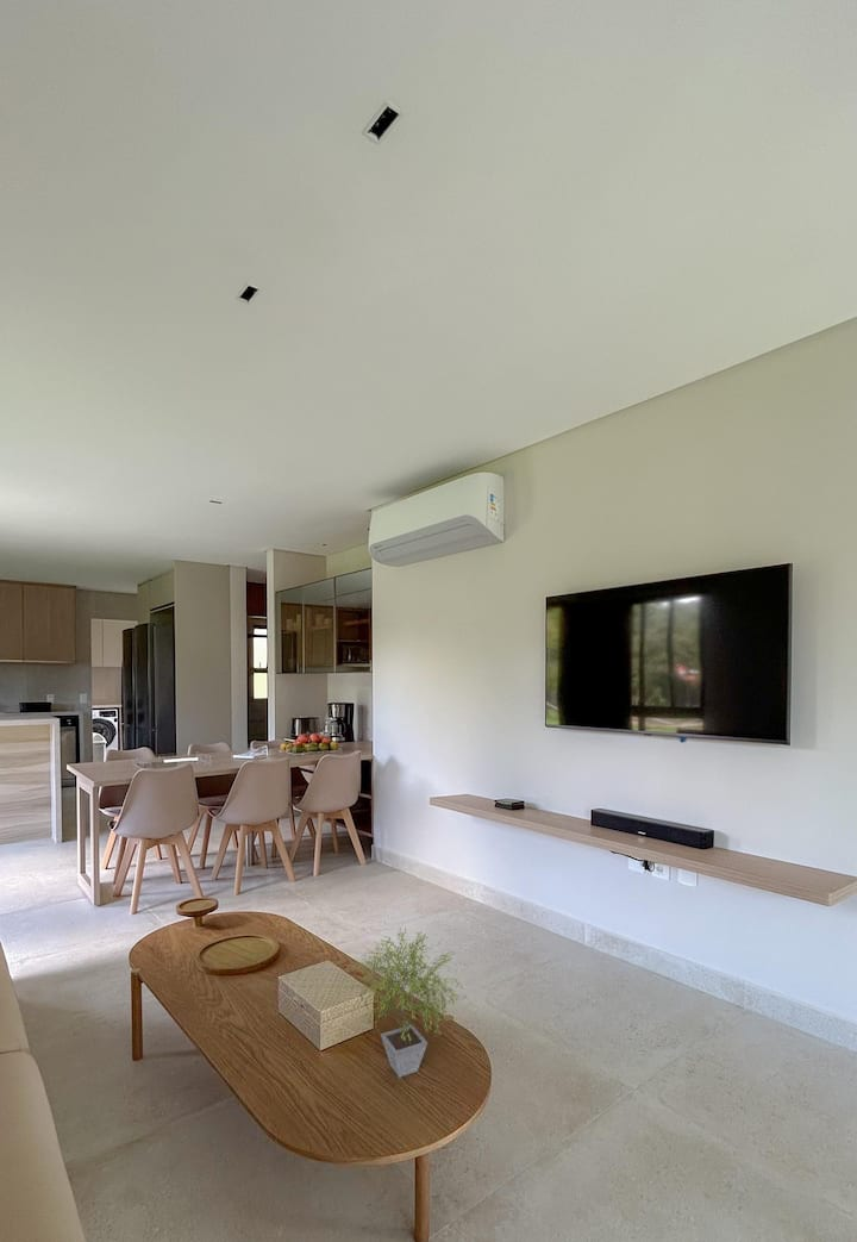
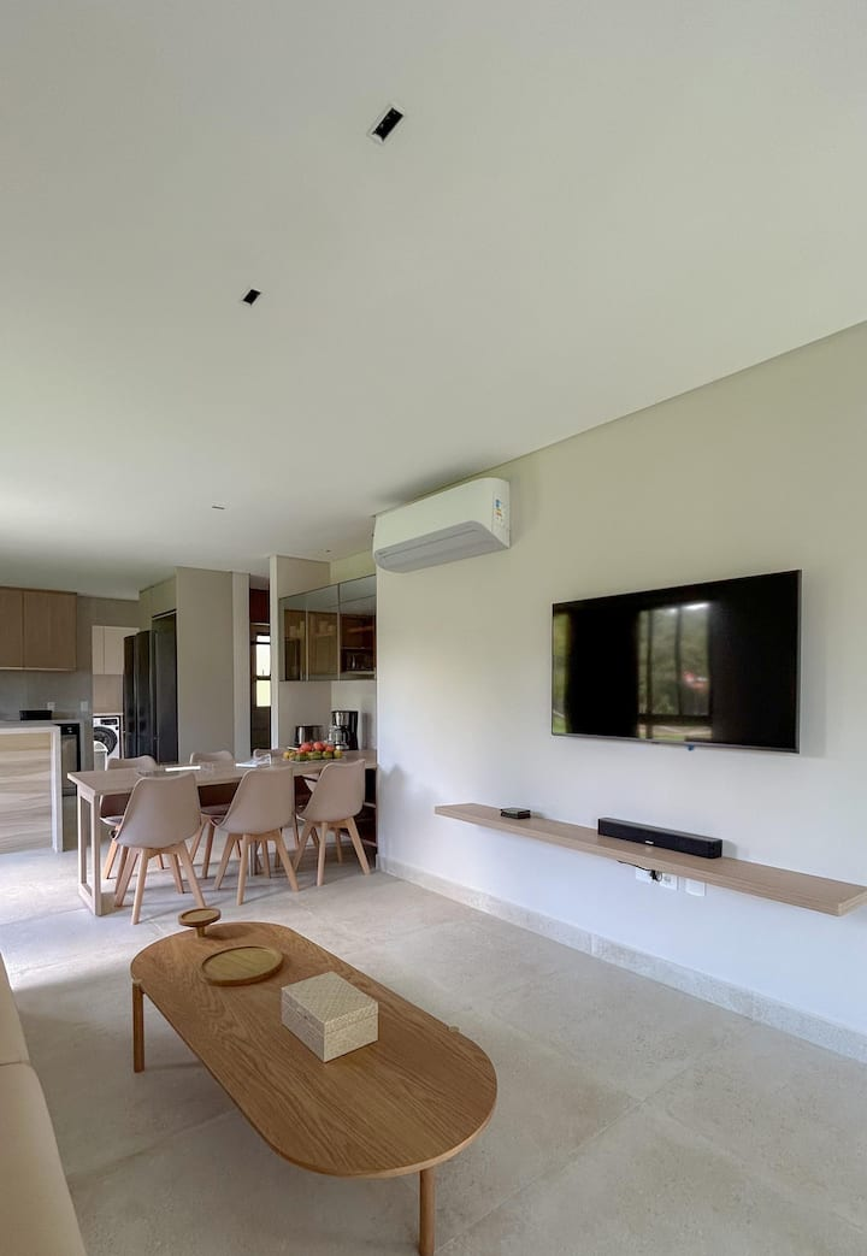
- potted plant (405, 993)
